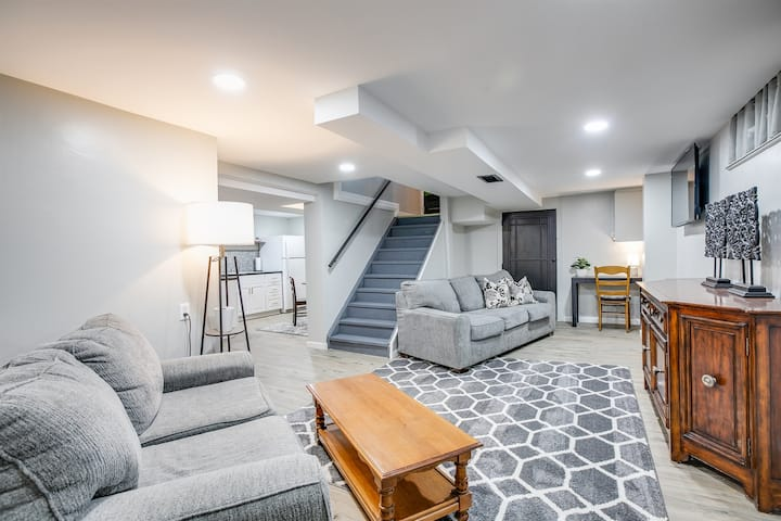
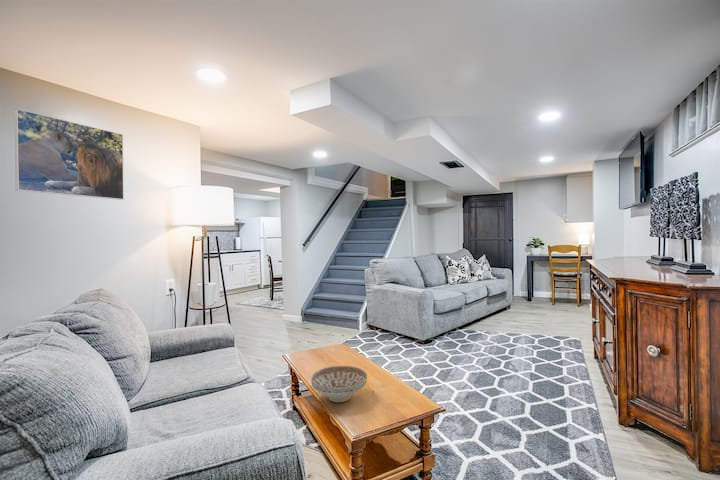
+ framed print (75, 159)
+ decorative bowl (339, 386)
